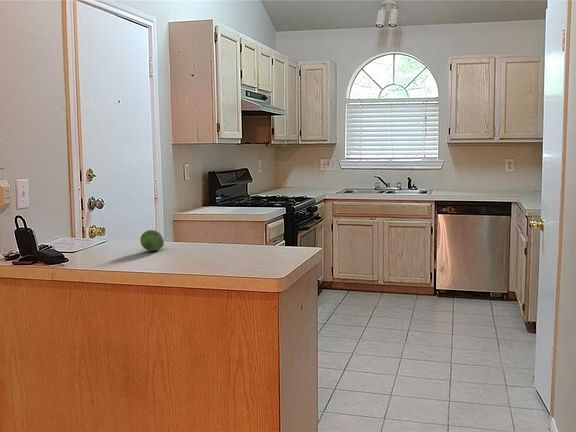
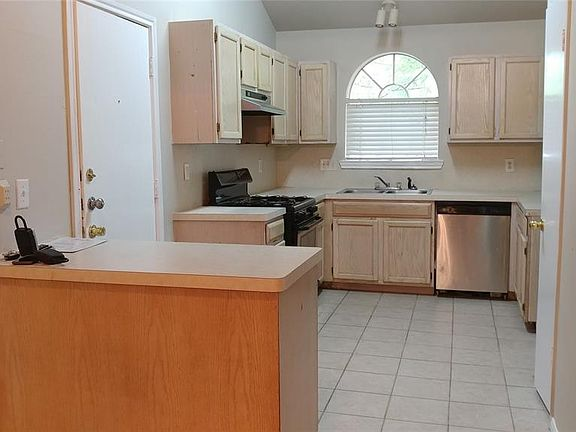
- fruit (153, 240)
